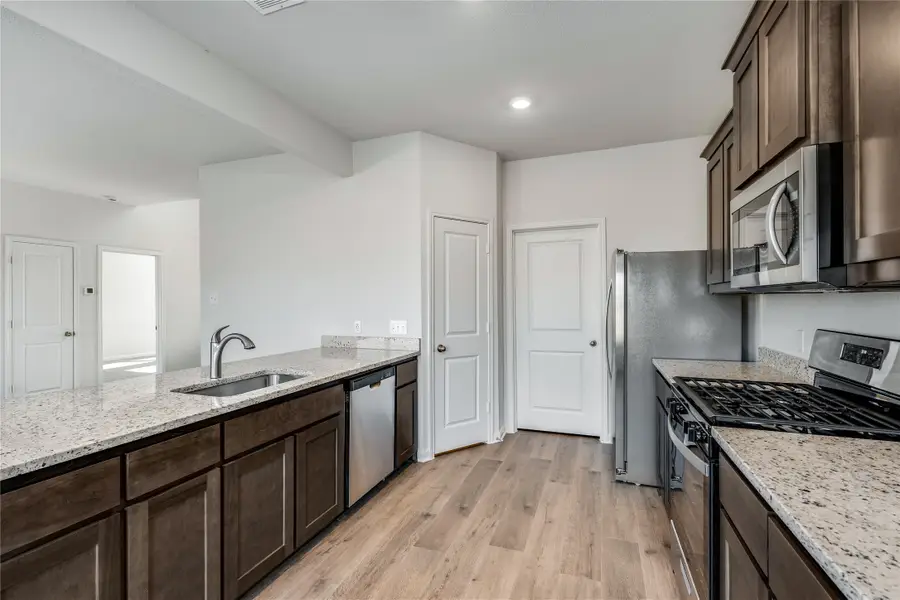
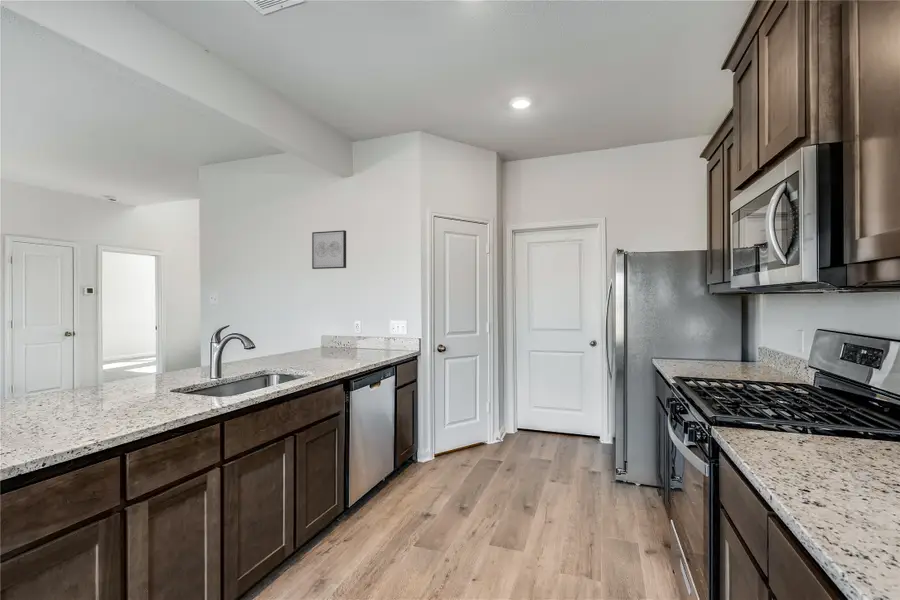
+ wall art (329, 250)
